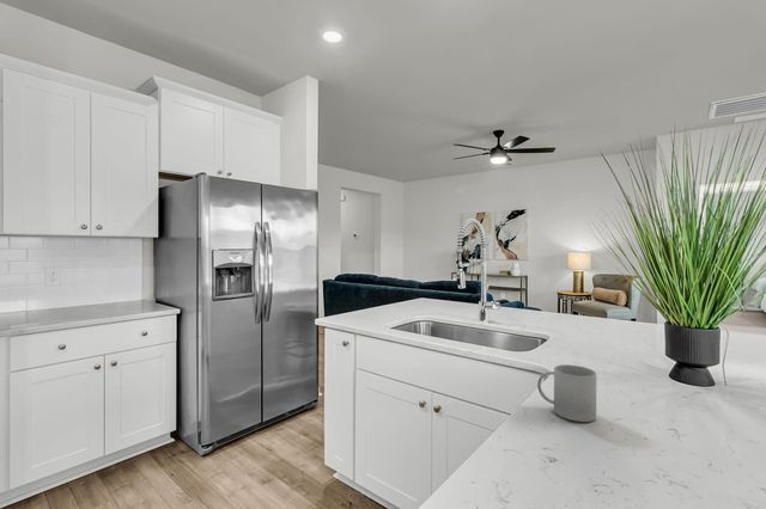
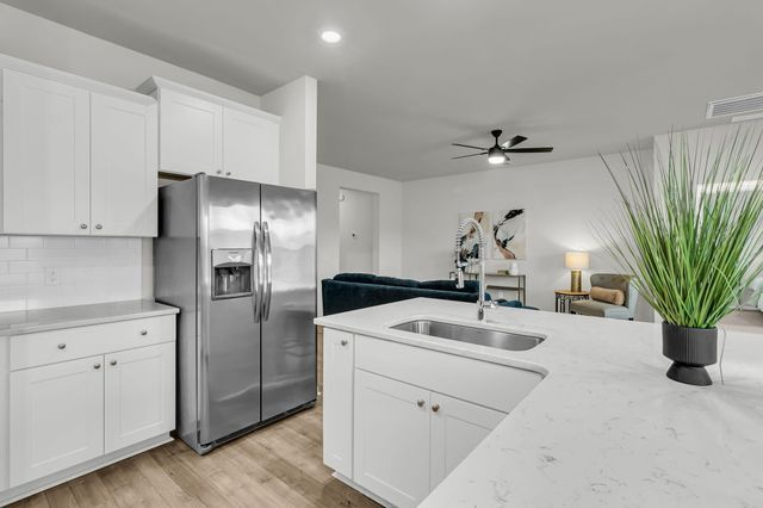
- mug (565, 390)
